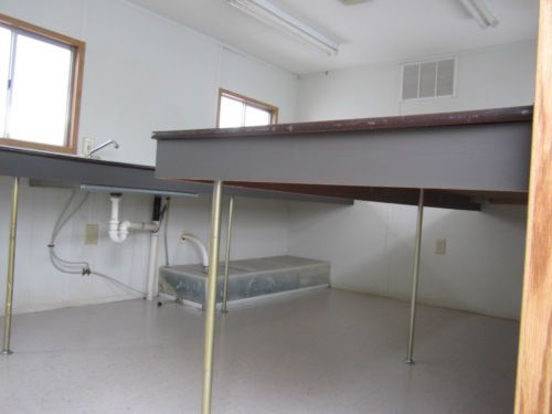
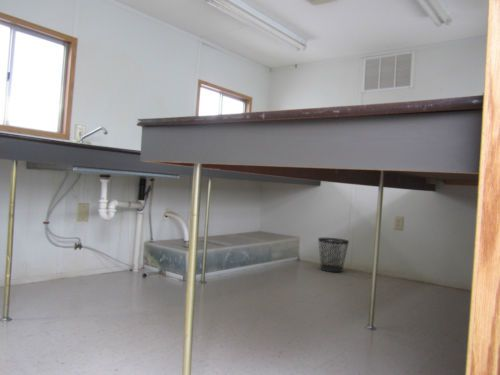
+ wastebasket (332, 254)
